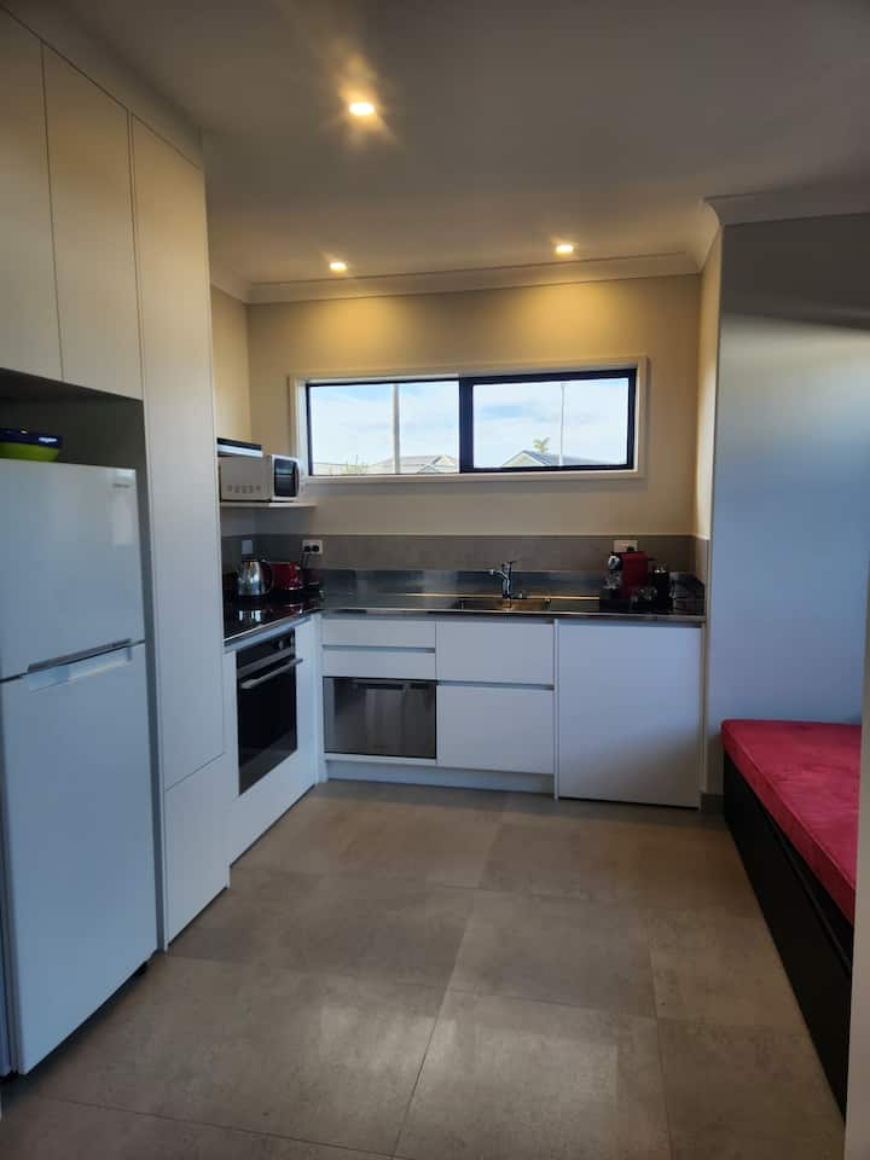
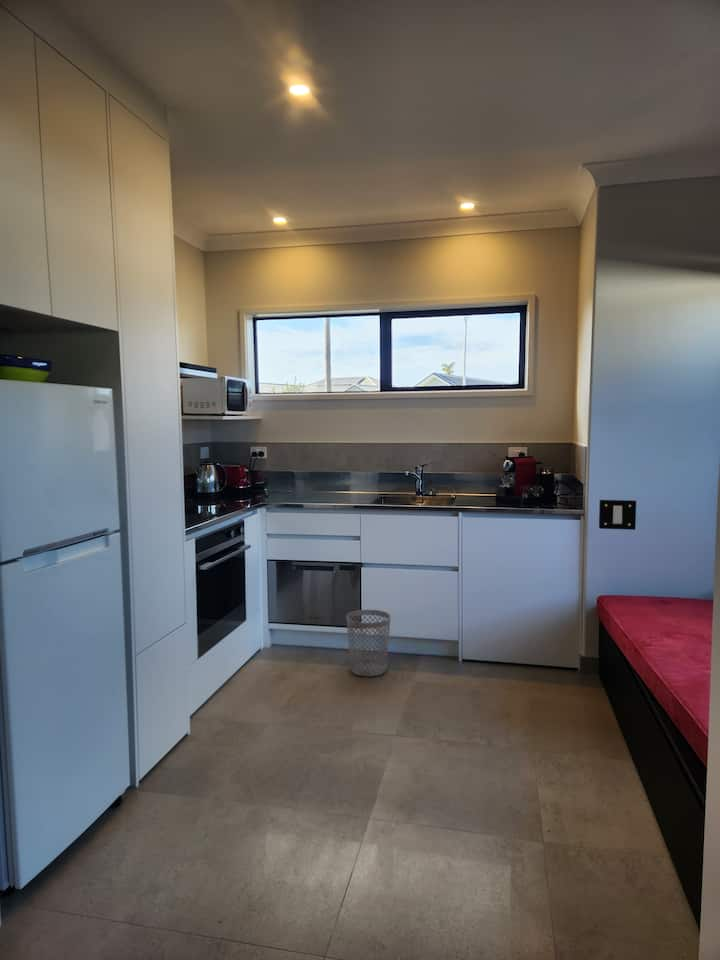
+ light switch (617, 514)
+ wastebasket (368, 642)
